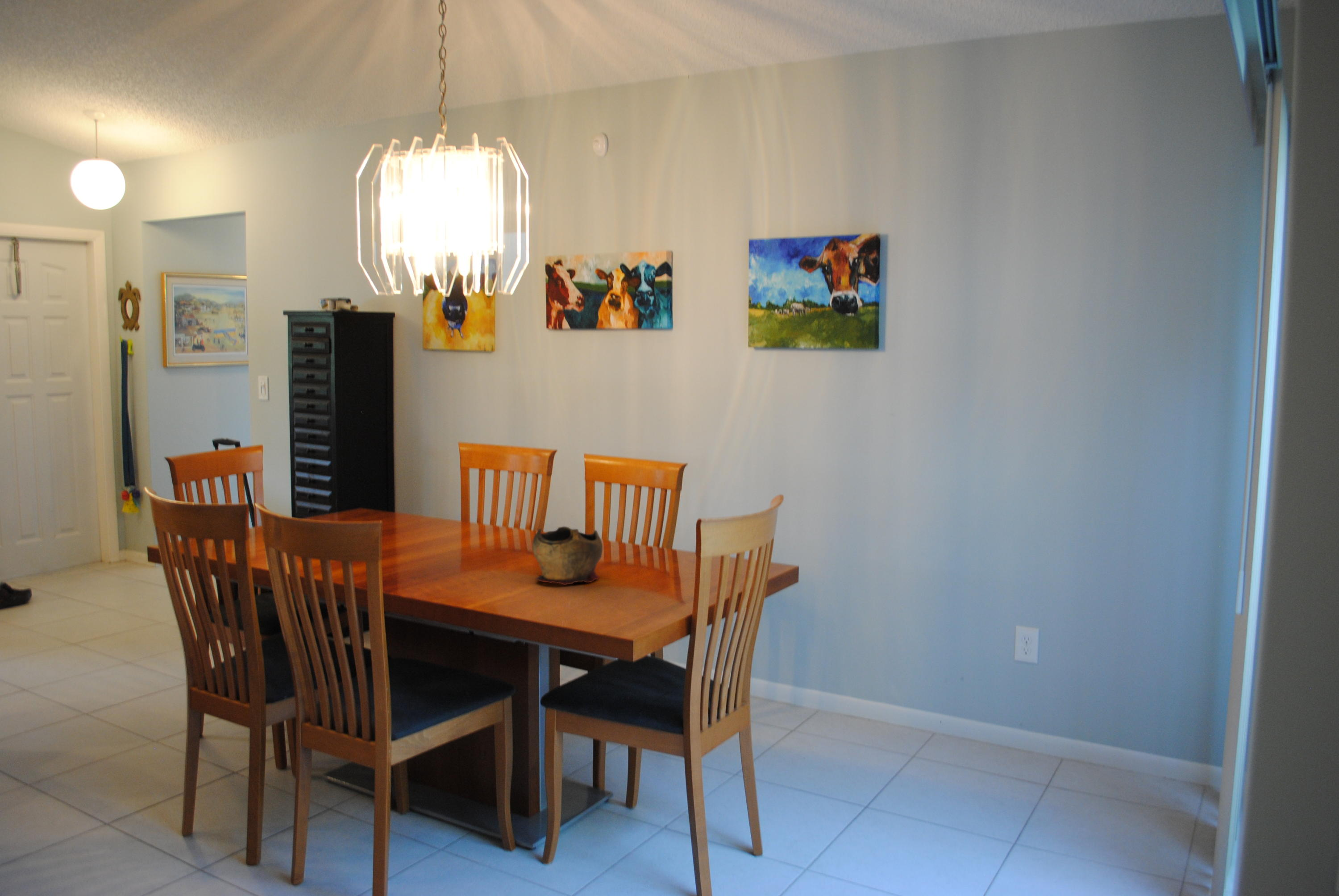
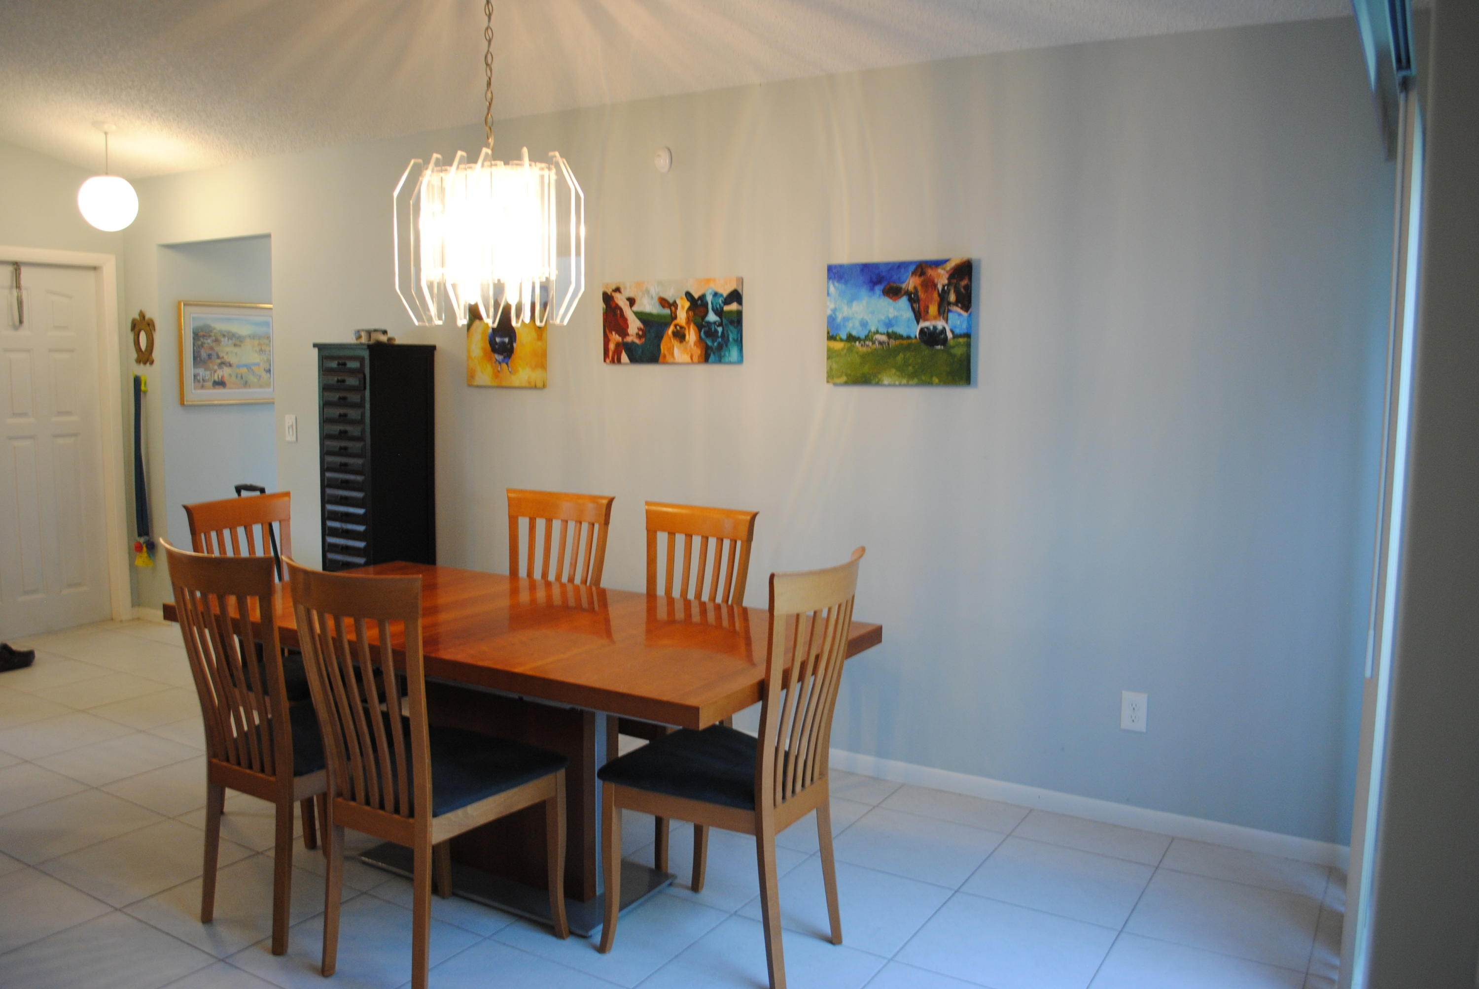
- decorative bowl (568, 551)
